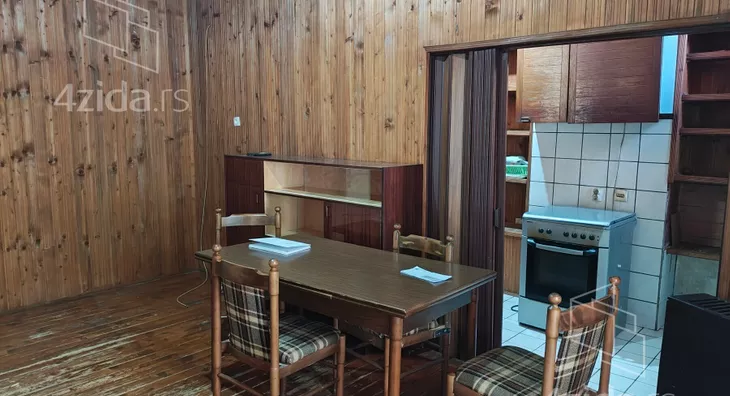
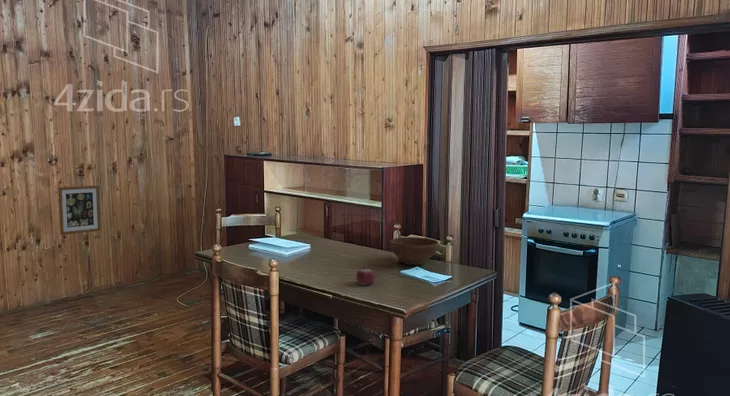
+ fruit (365, 275)
+ wall art (80, 209)
+ bowl (413, 252)
